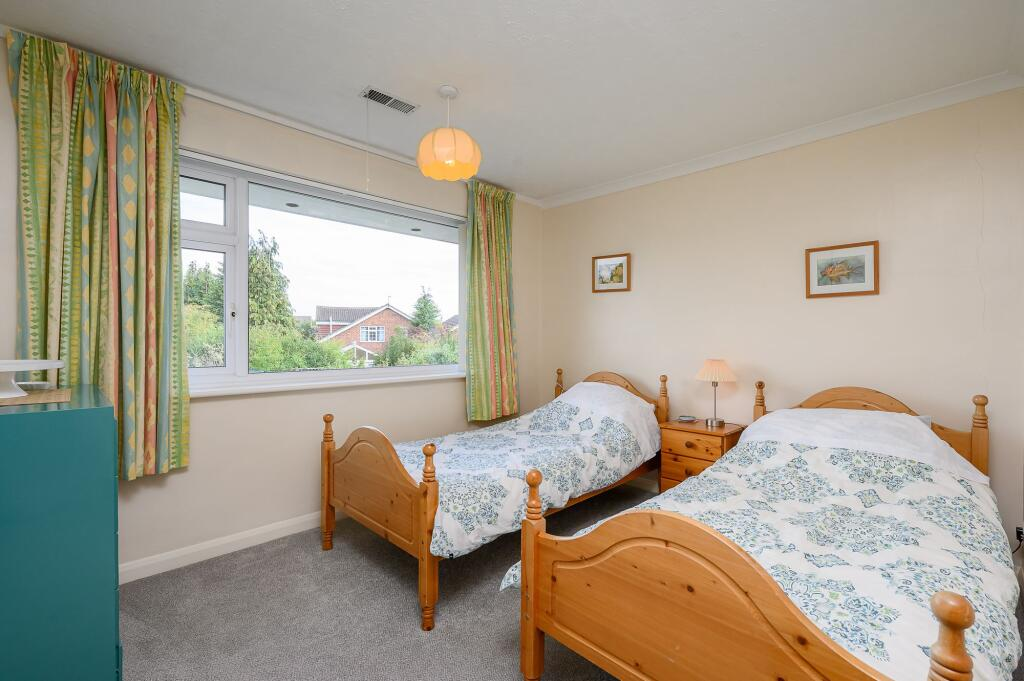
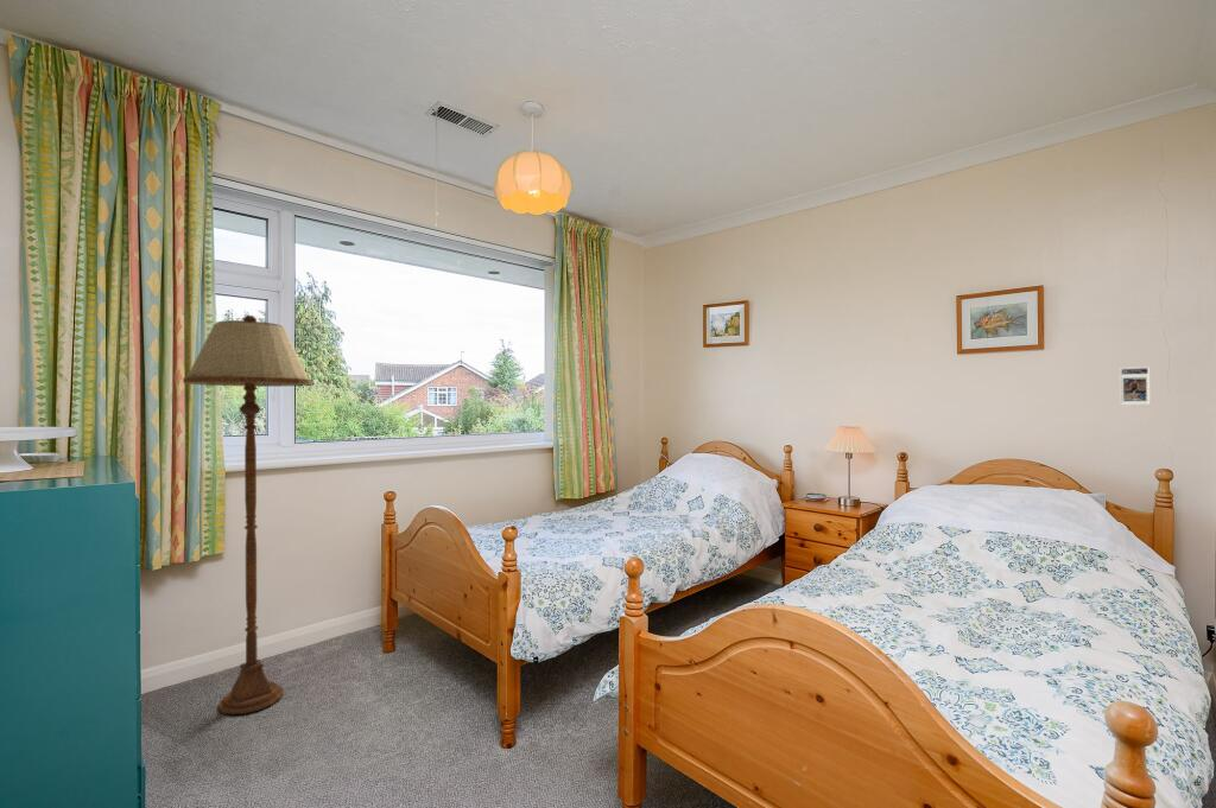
+ floor lamp (251, 507)
+ sports card (1134, 386)
